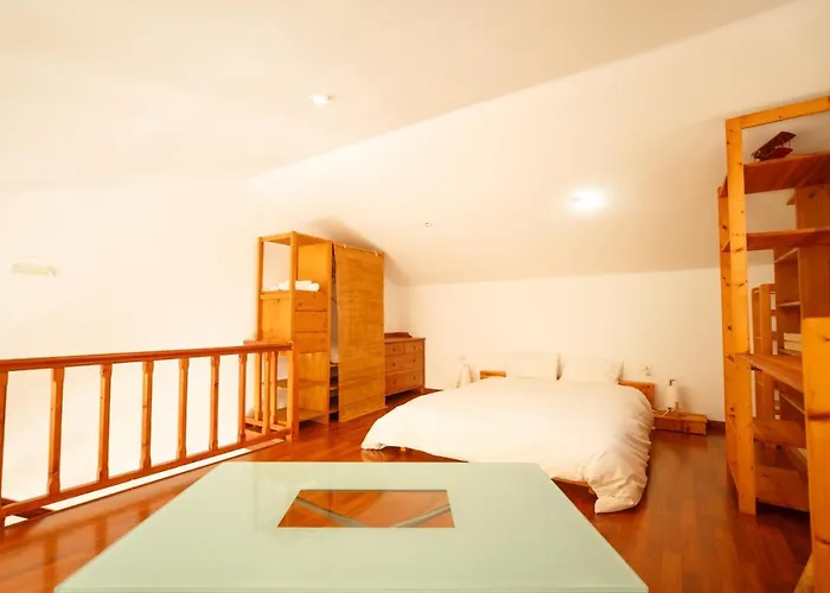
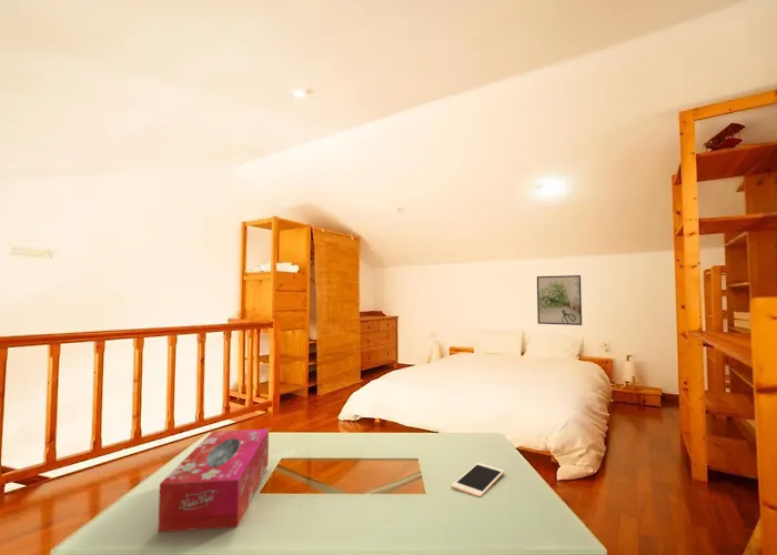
+ tissue box (222, 472)
+ cell phone (478, 478)
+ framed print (558, 300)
